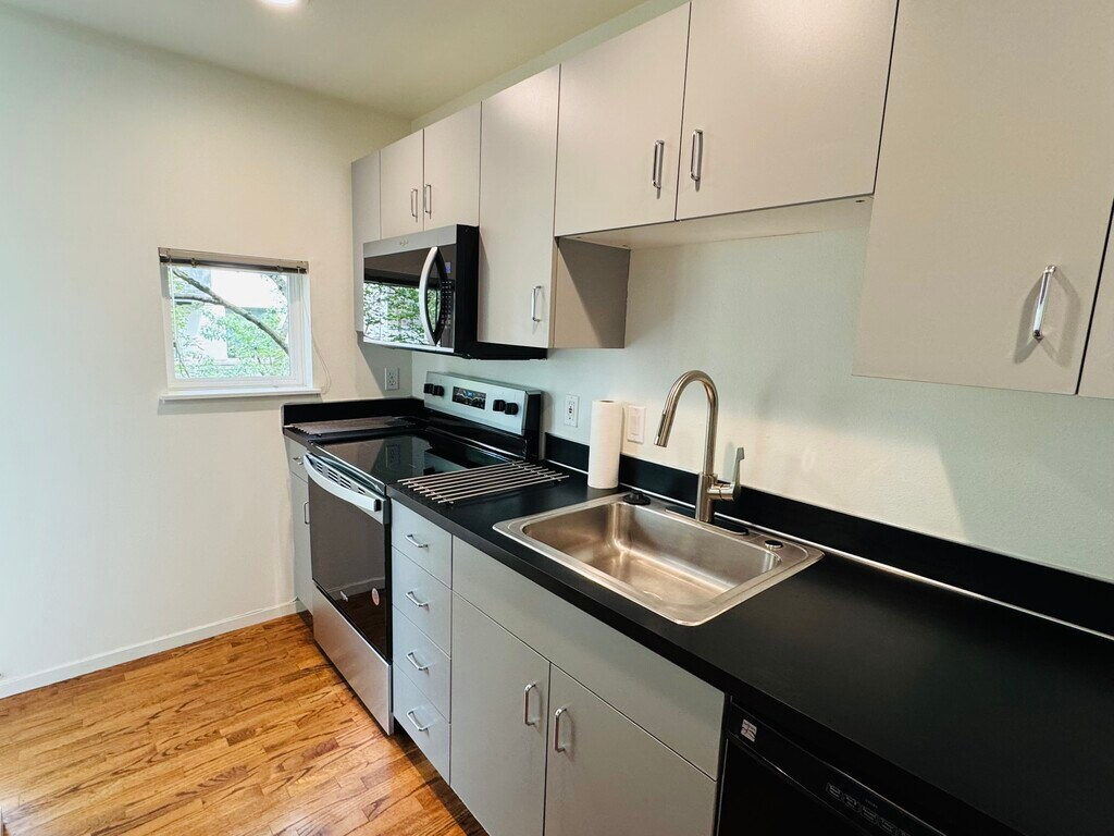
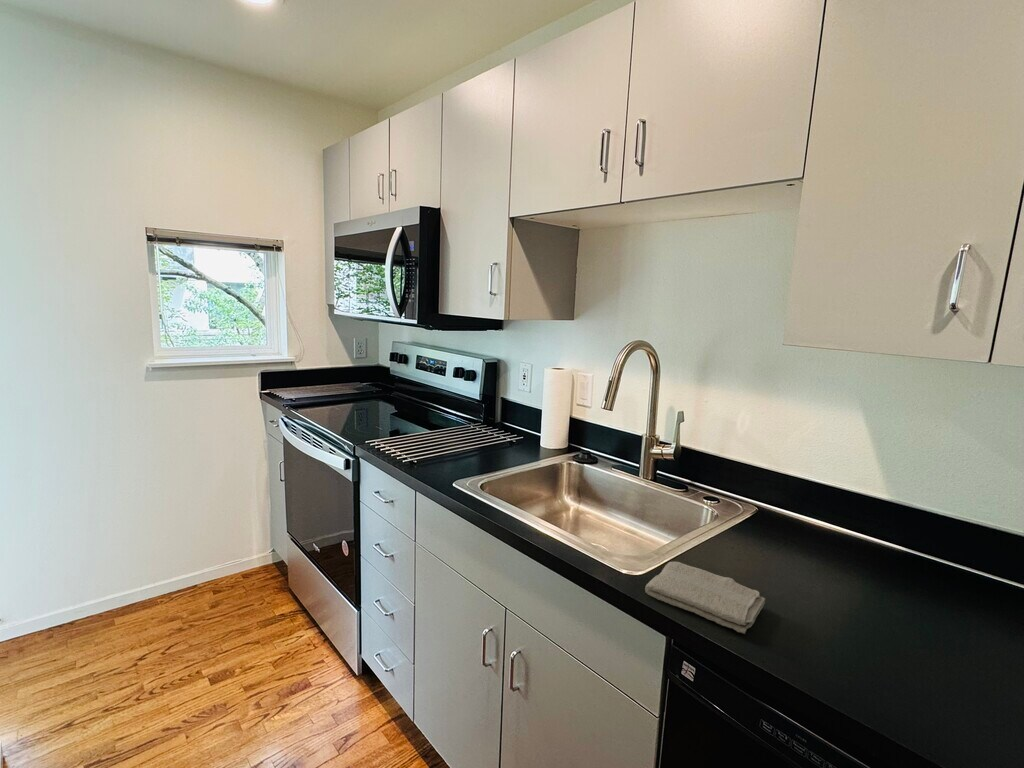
+ washcloth (704, 593)
